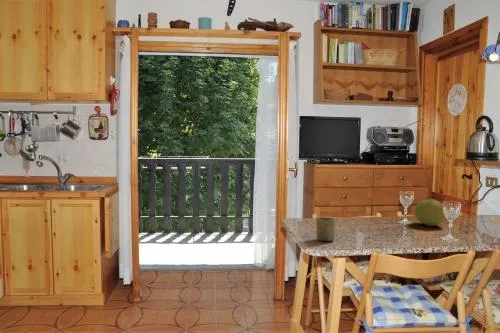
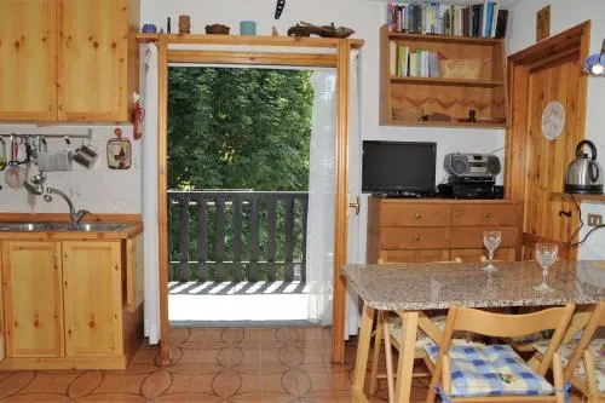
- fruit (430, 212)
- cup (325, 228)
